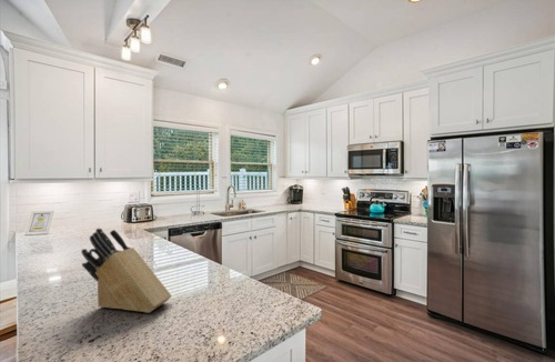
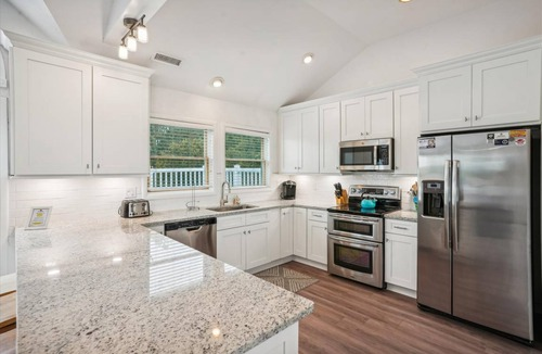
- knife block (125, 265)
